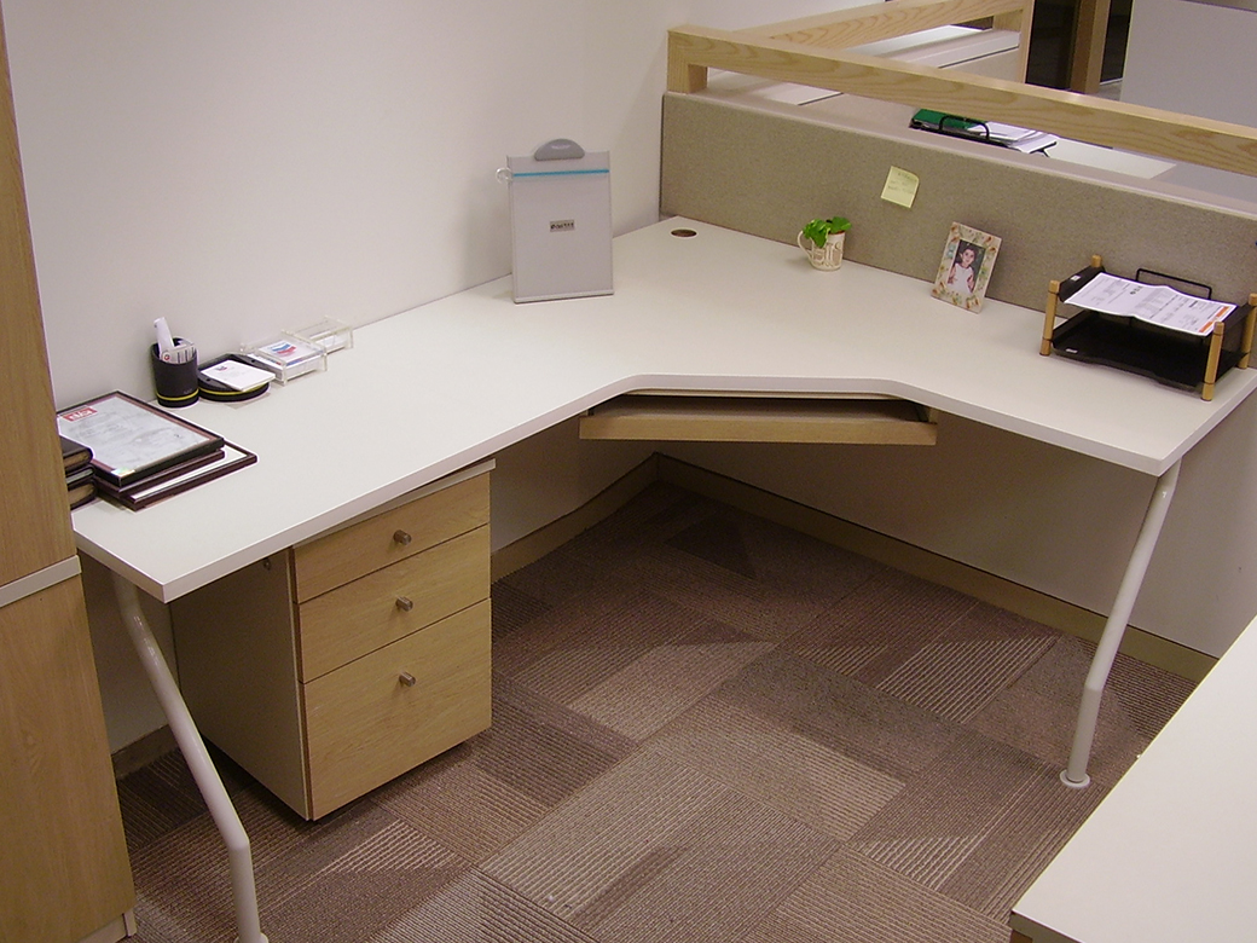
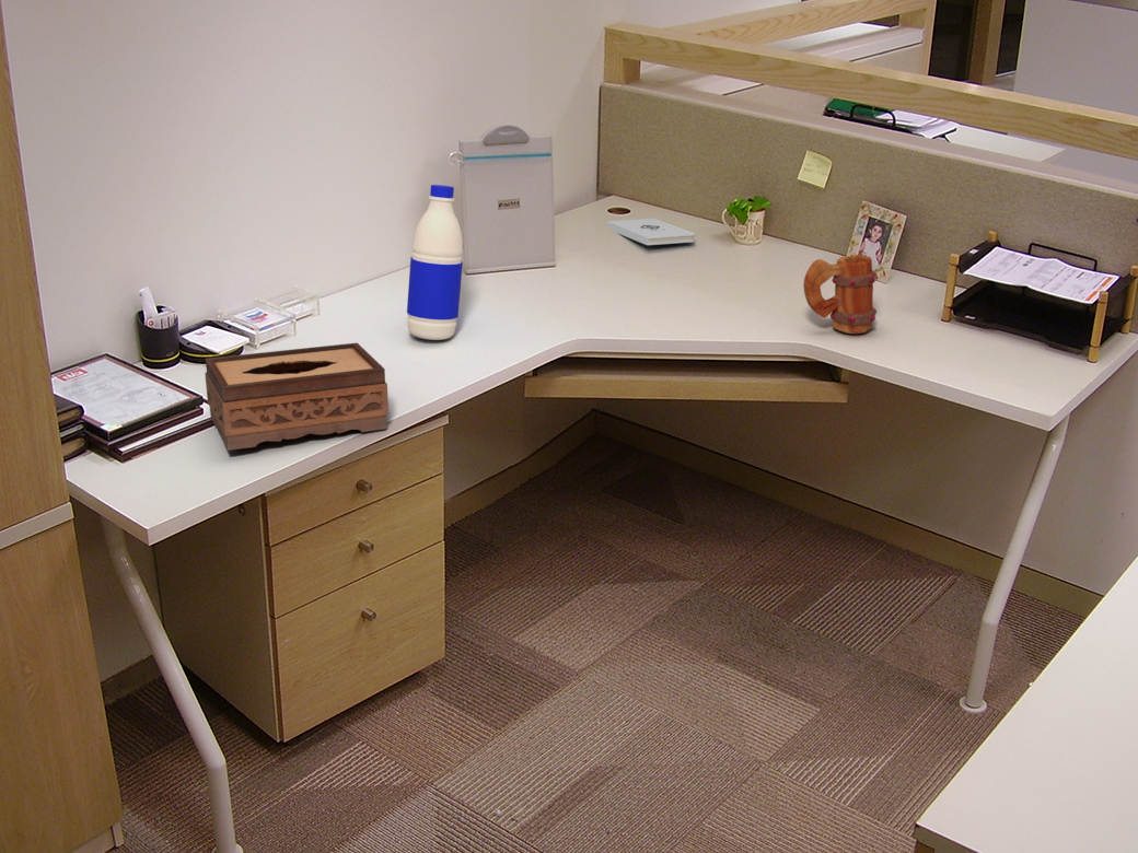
+ mug (841, 294)
+ water bottle (433, 262)
+ notepad (650, 231)
+ tissue box (295, 393)
